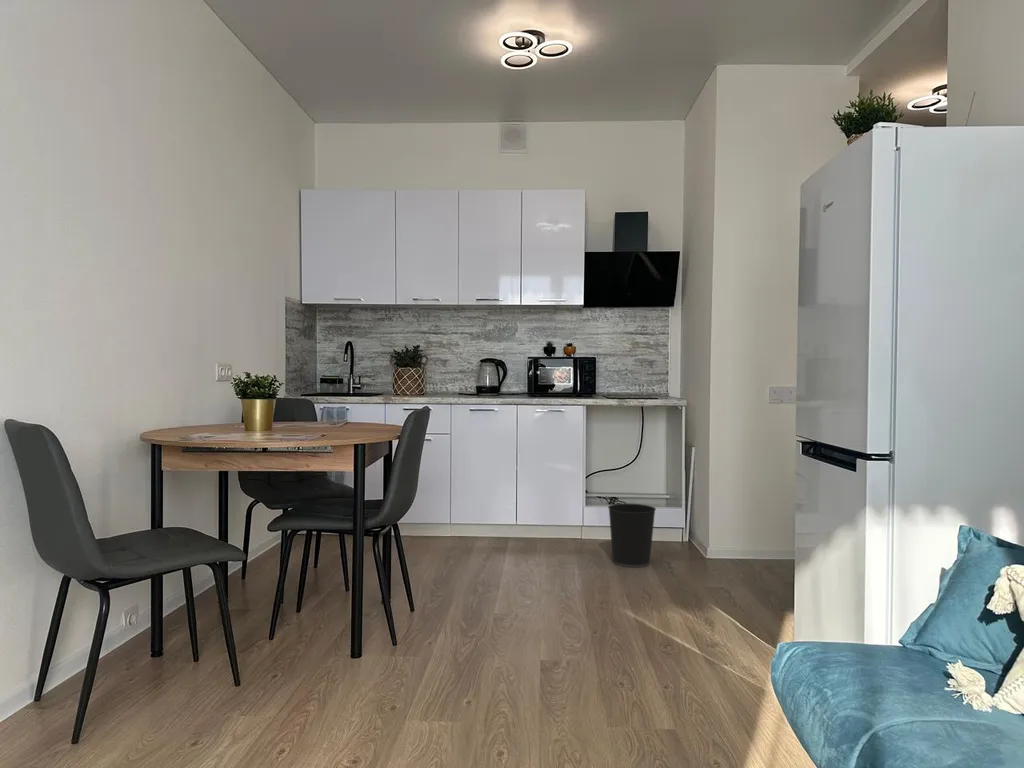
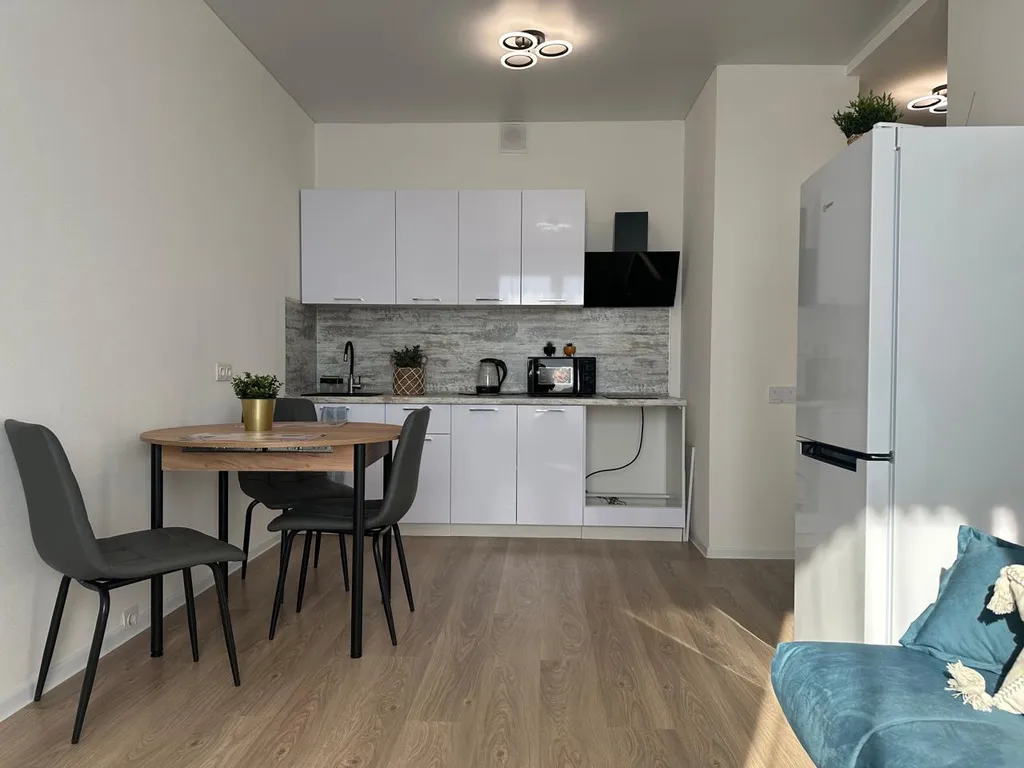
- wastebasket (631, 535)
